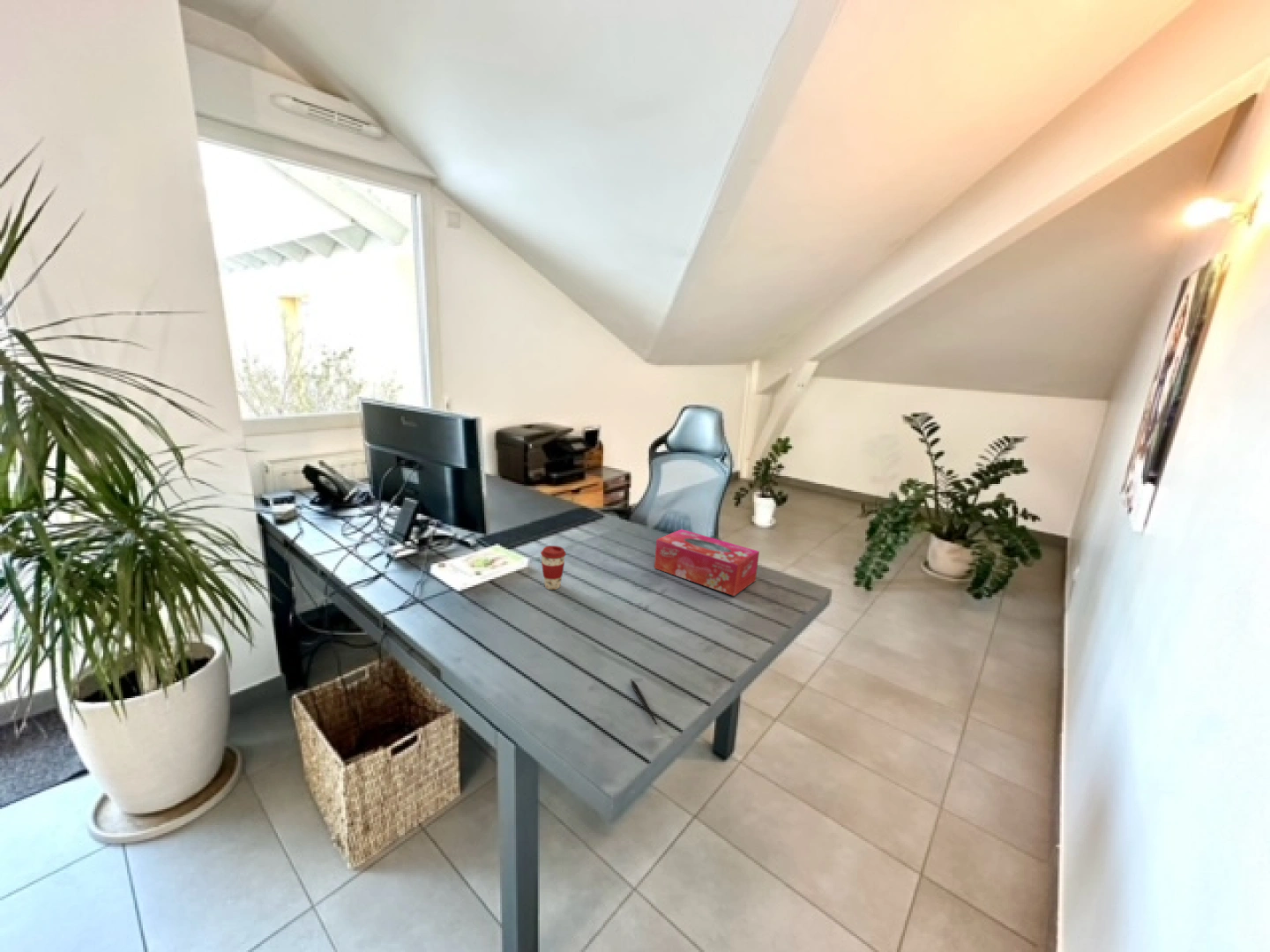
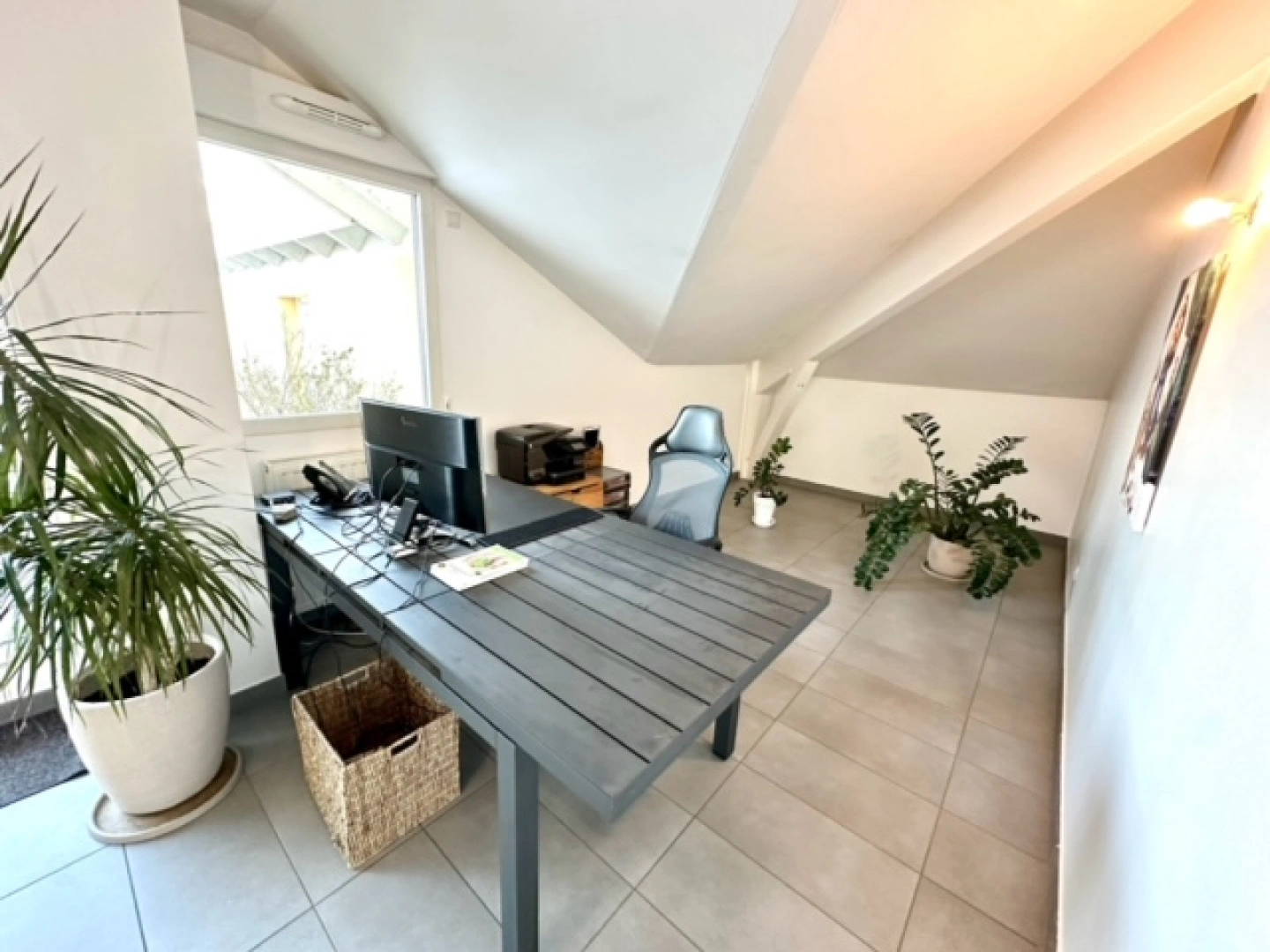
- pen (642, 700)
- tissue box (706, 560)
- coffee cup (553, 568)
